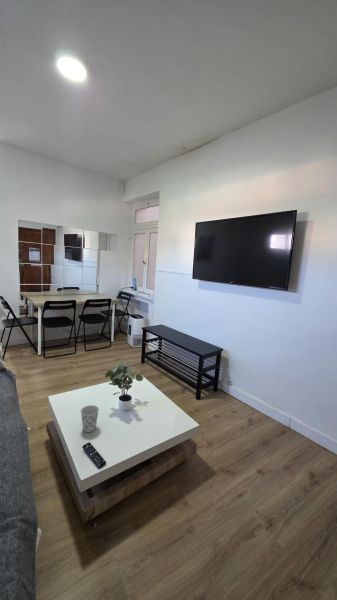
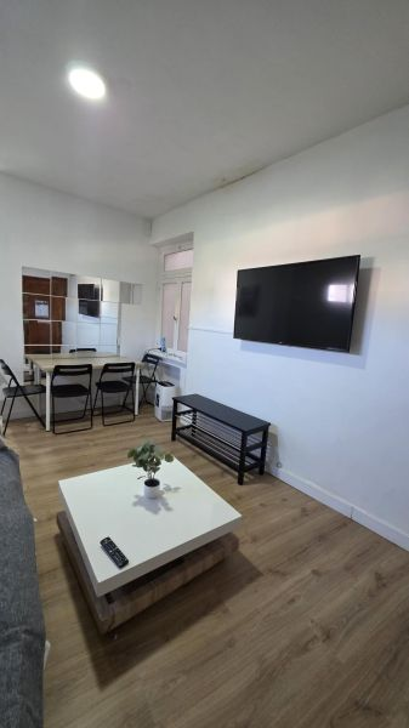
- cup (89, 419)
